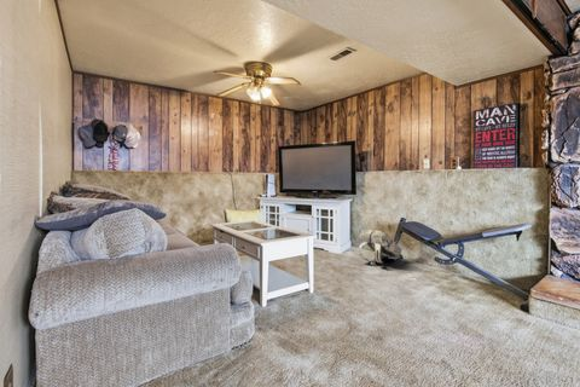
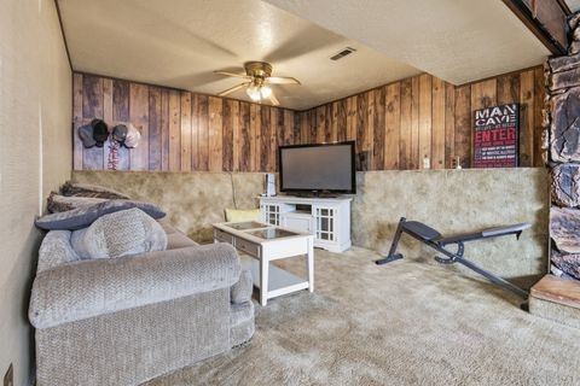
- backpack (379, 246)
